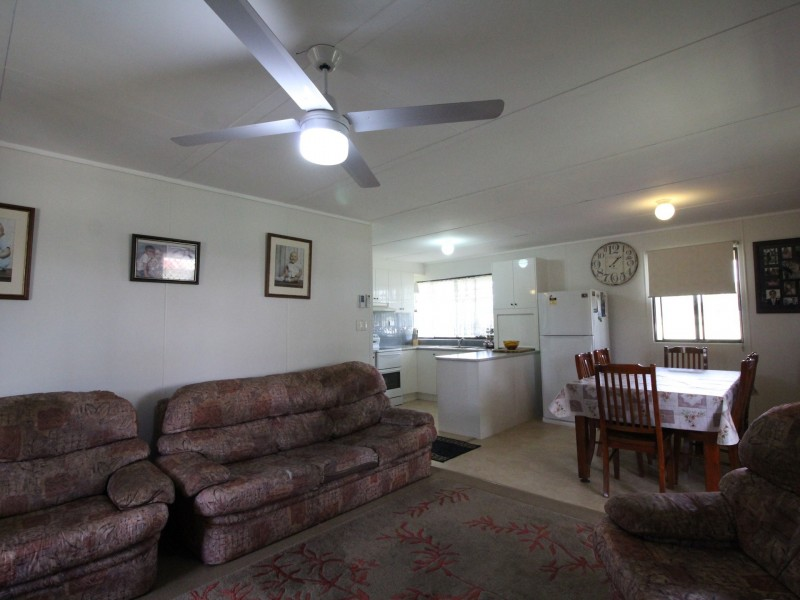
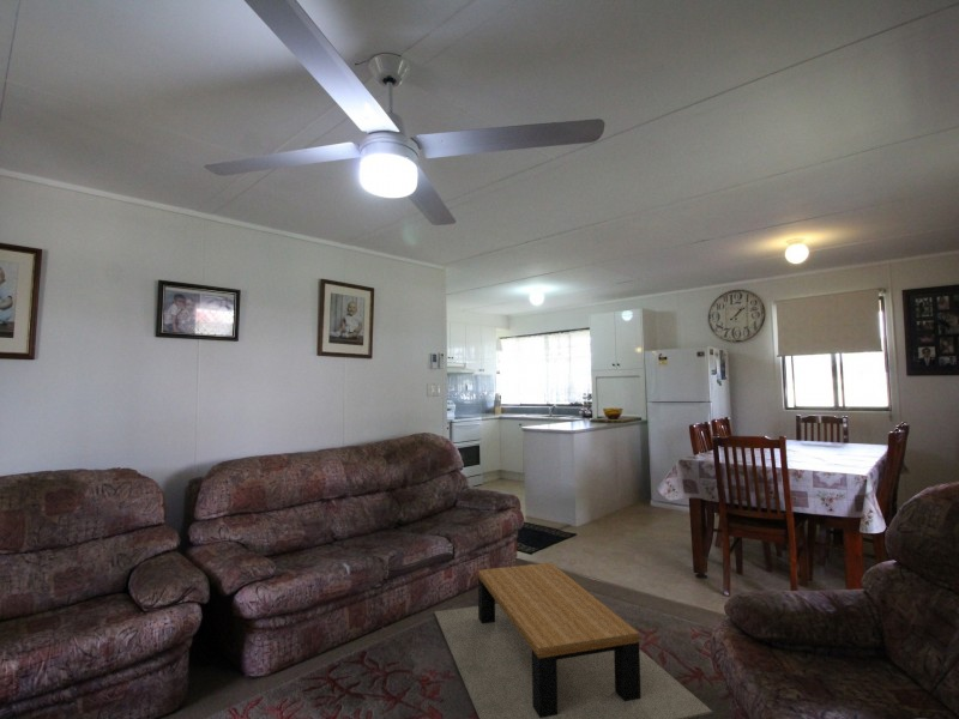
+ coffee table (547, 624)
